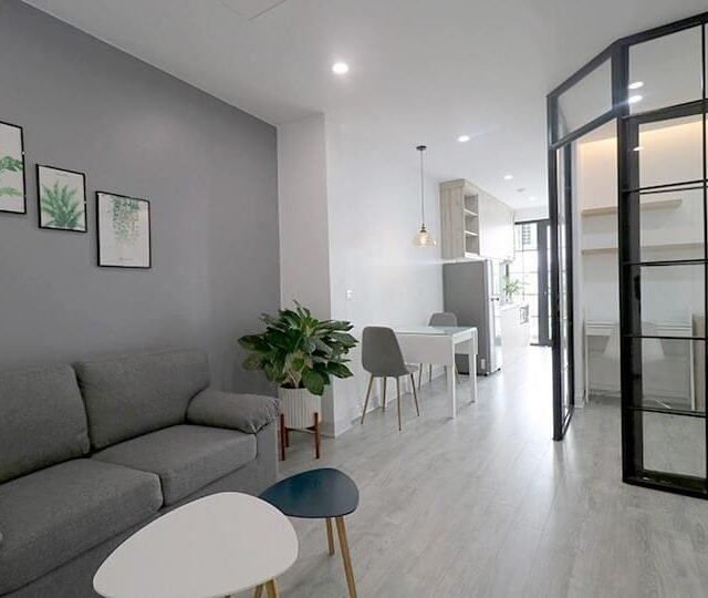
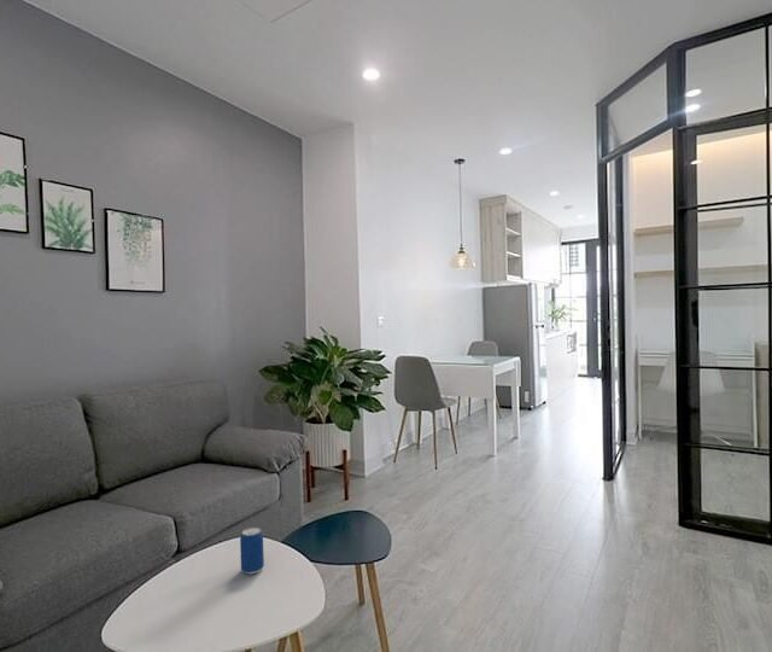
+ beverage can (252, 549)
